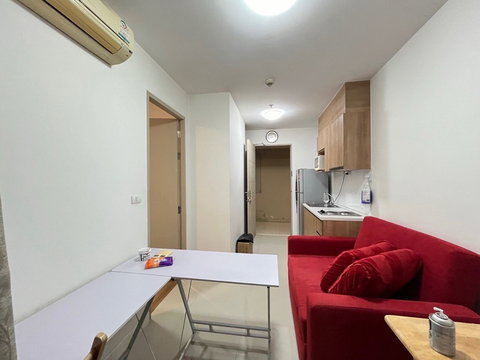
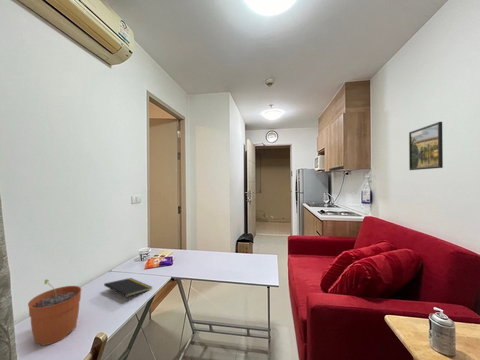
+ plant pot (56, 304)
+ notepad (128, 286)
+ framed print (424, 148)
